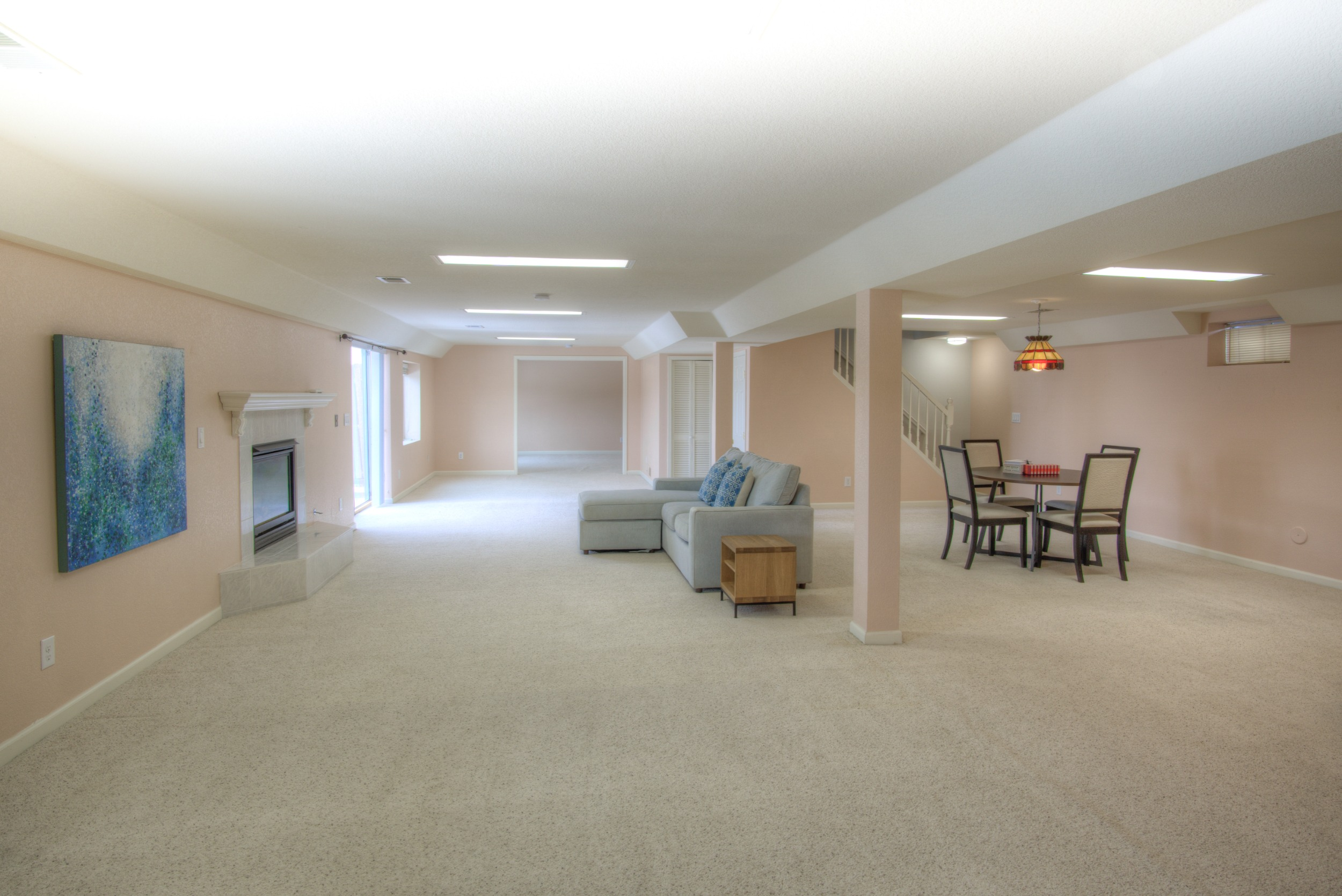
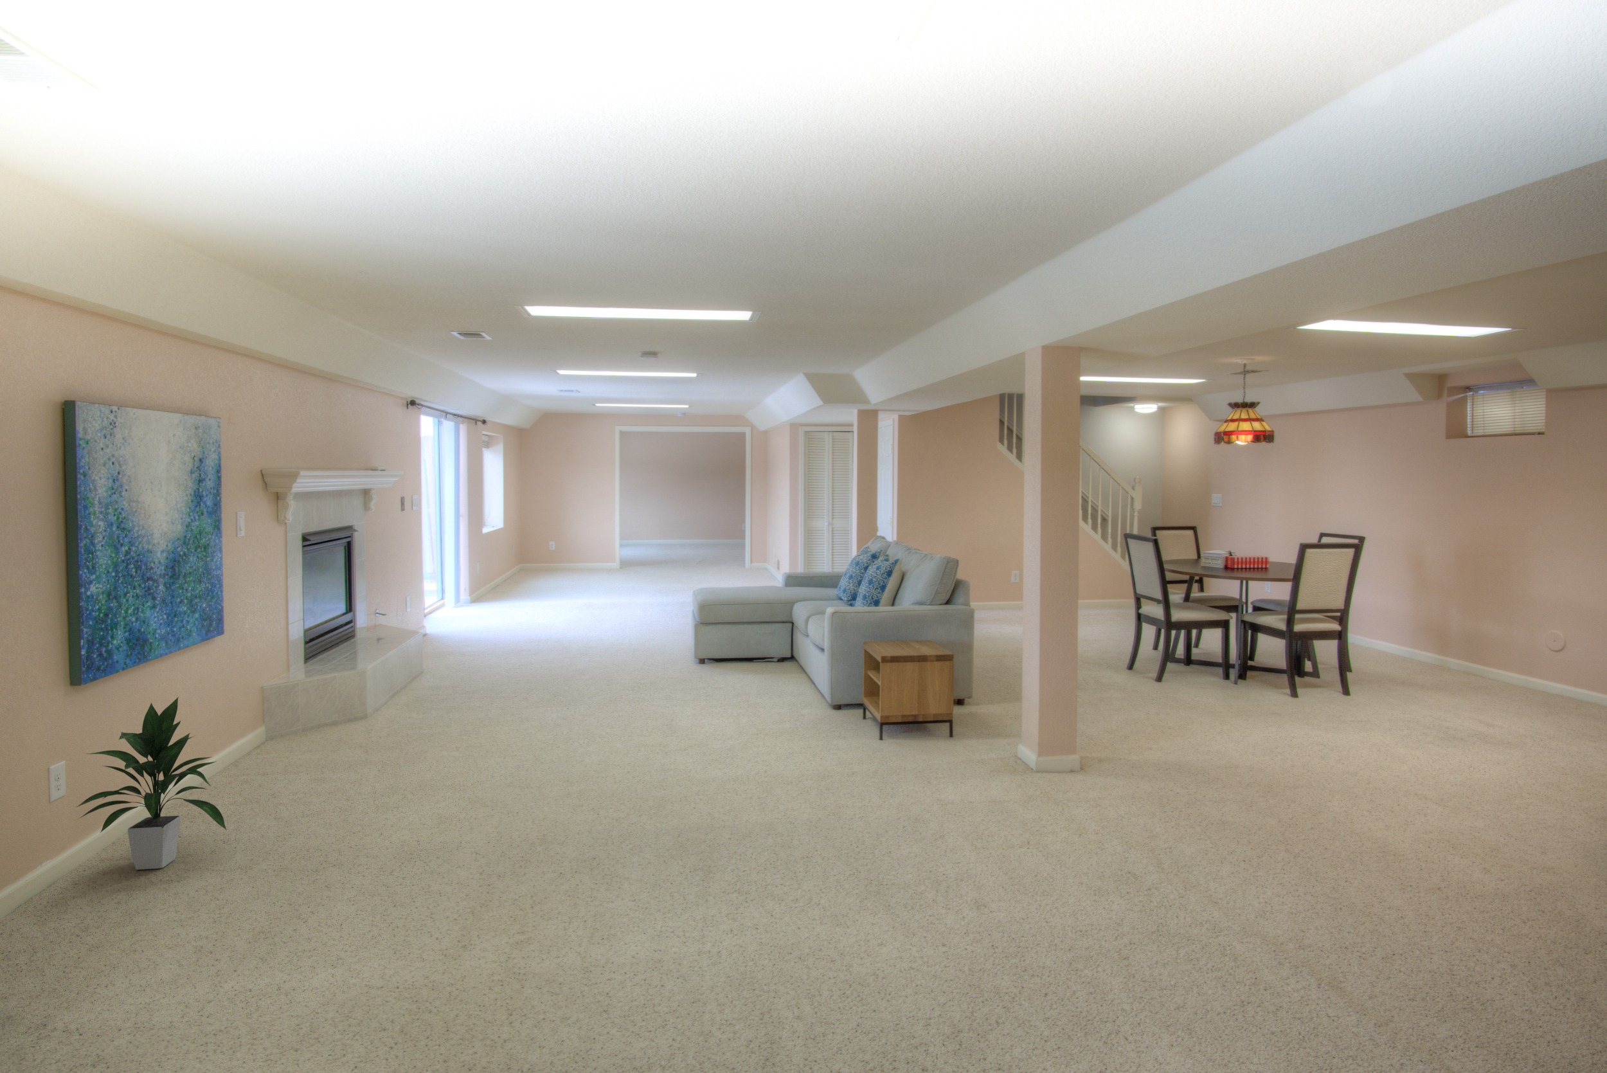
+ indoor plant (157, 786)
